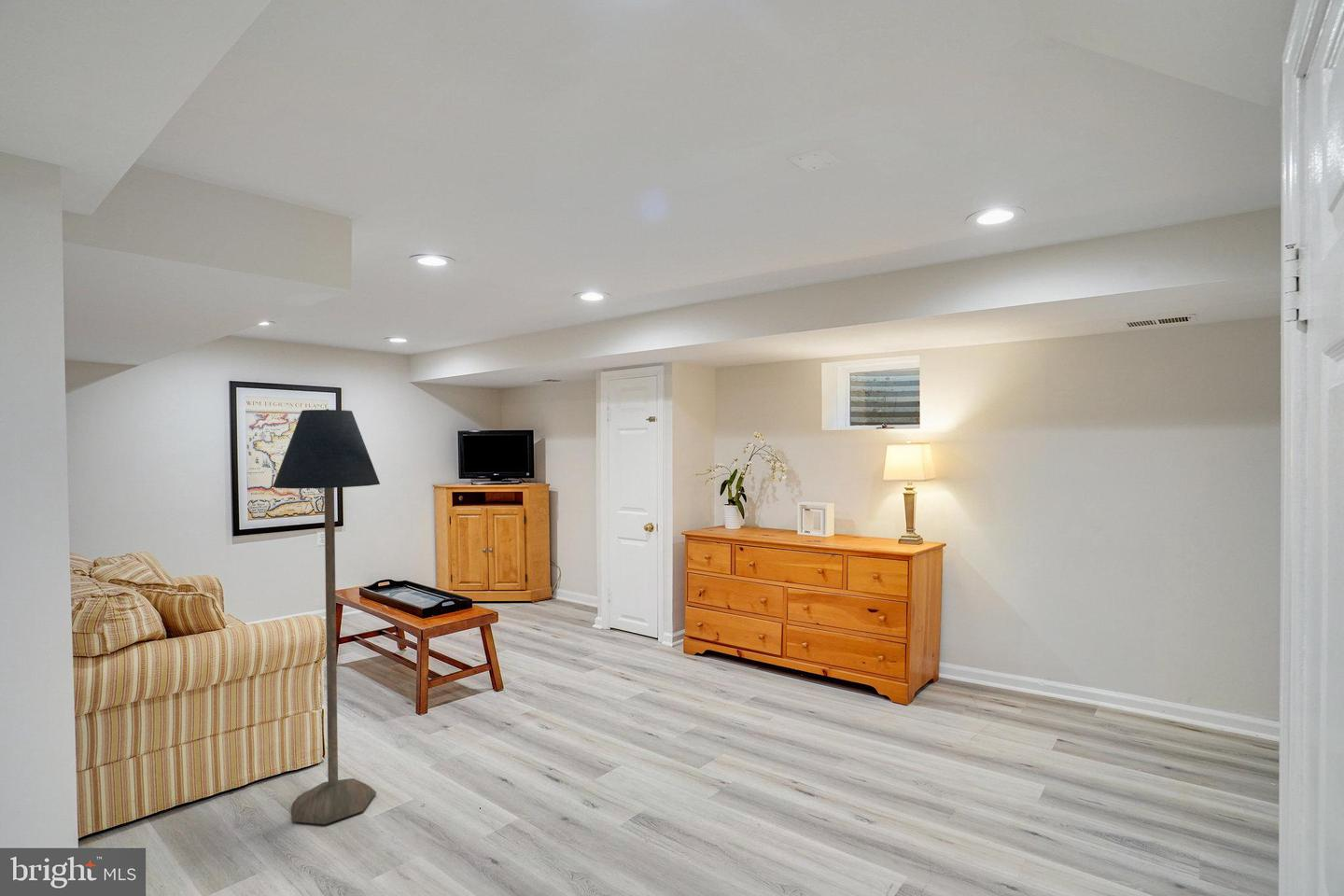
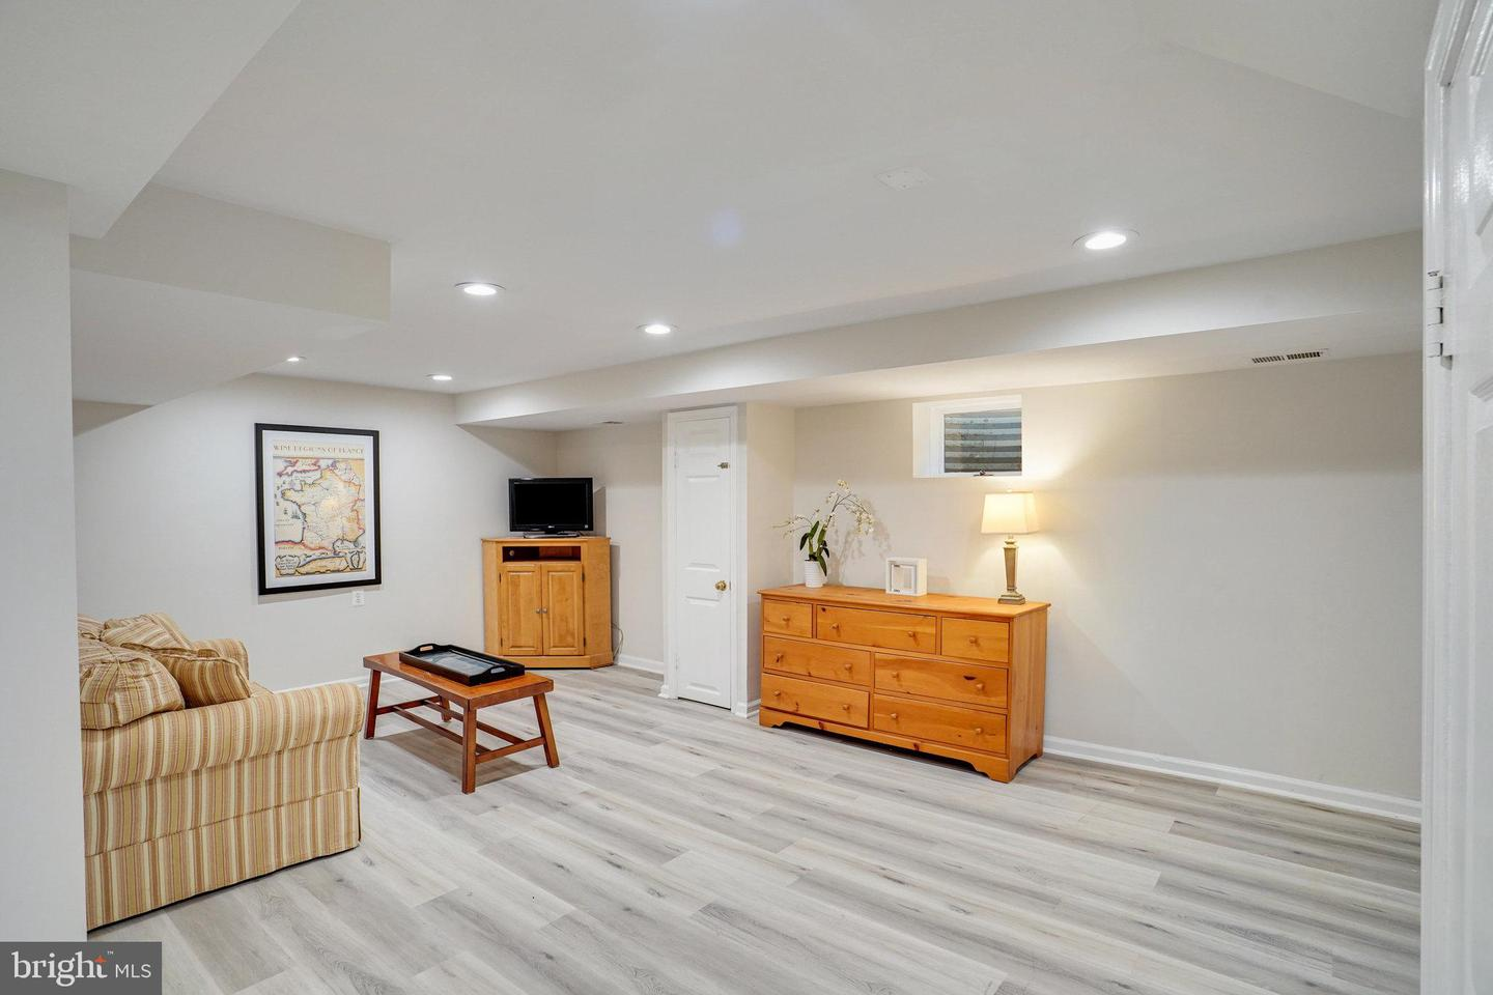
- floor lamp (329, 607)
